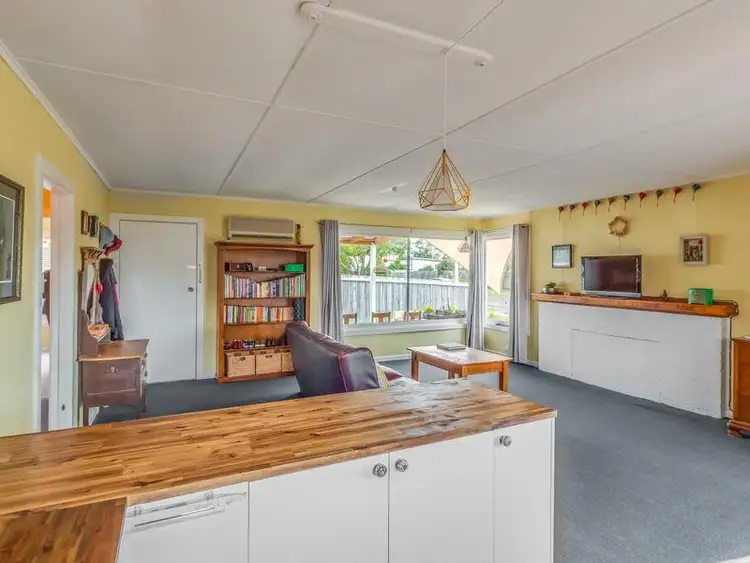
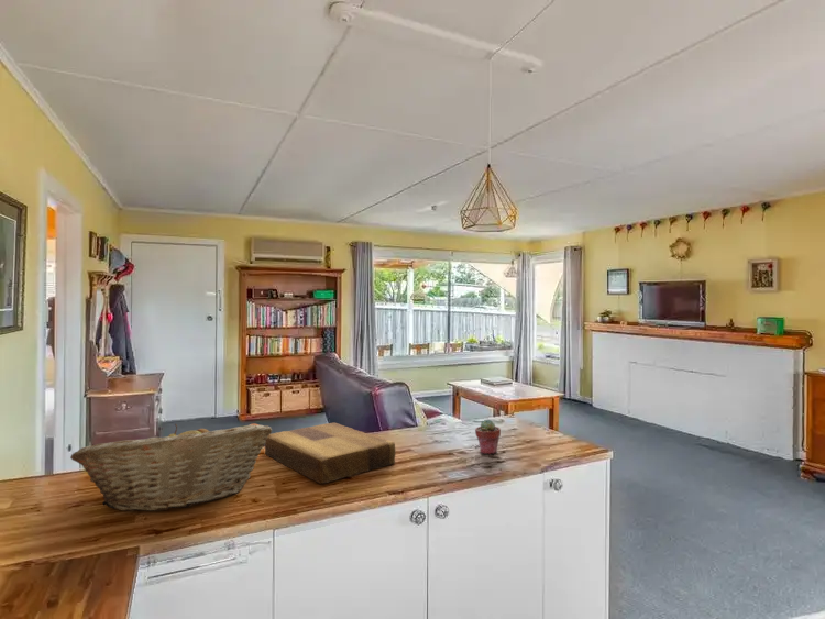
+ cutting board (328, 447)
+ fruit basket (179, 456)
+ potted succulent (487, 435)
